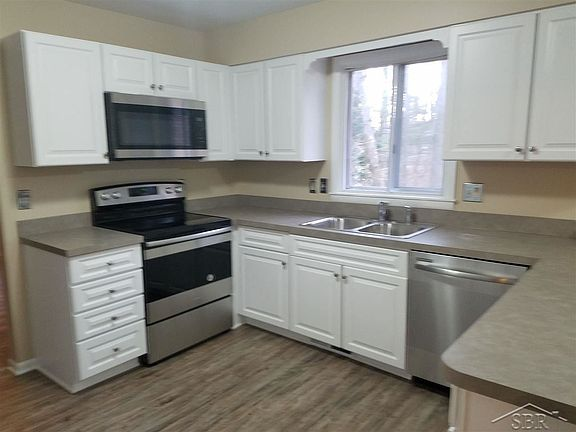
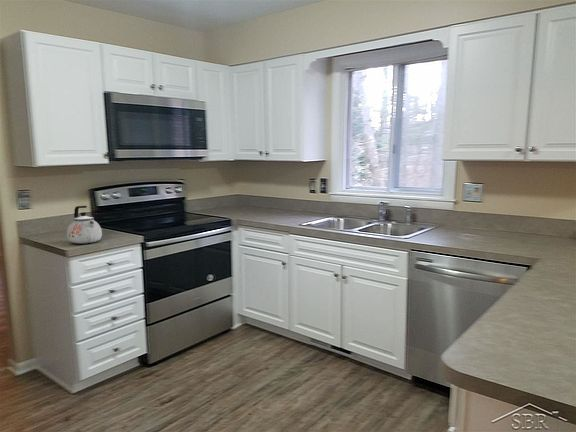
+ kettle (84, 223)
